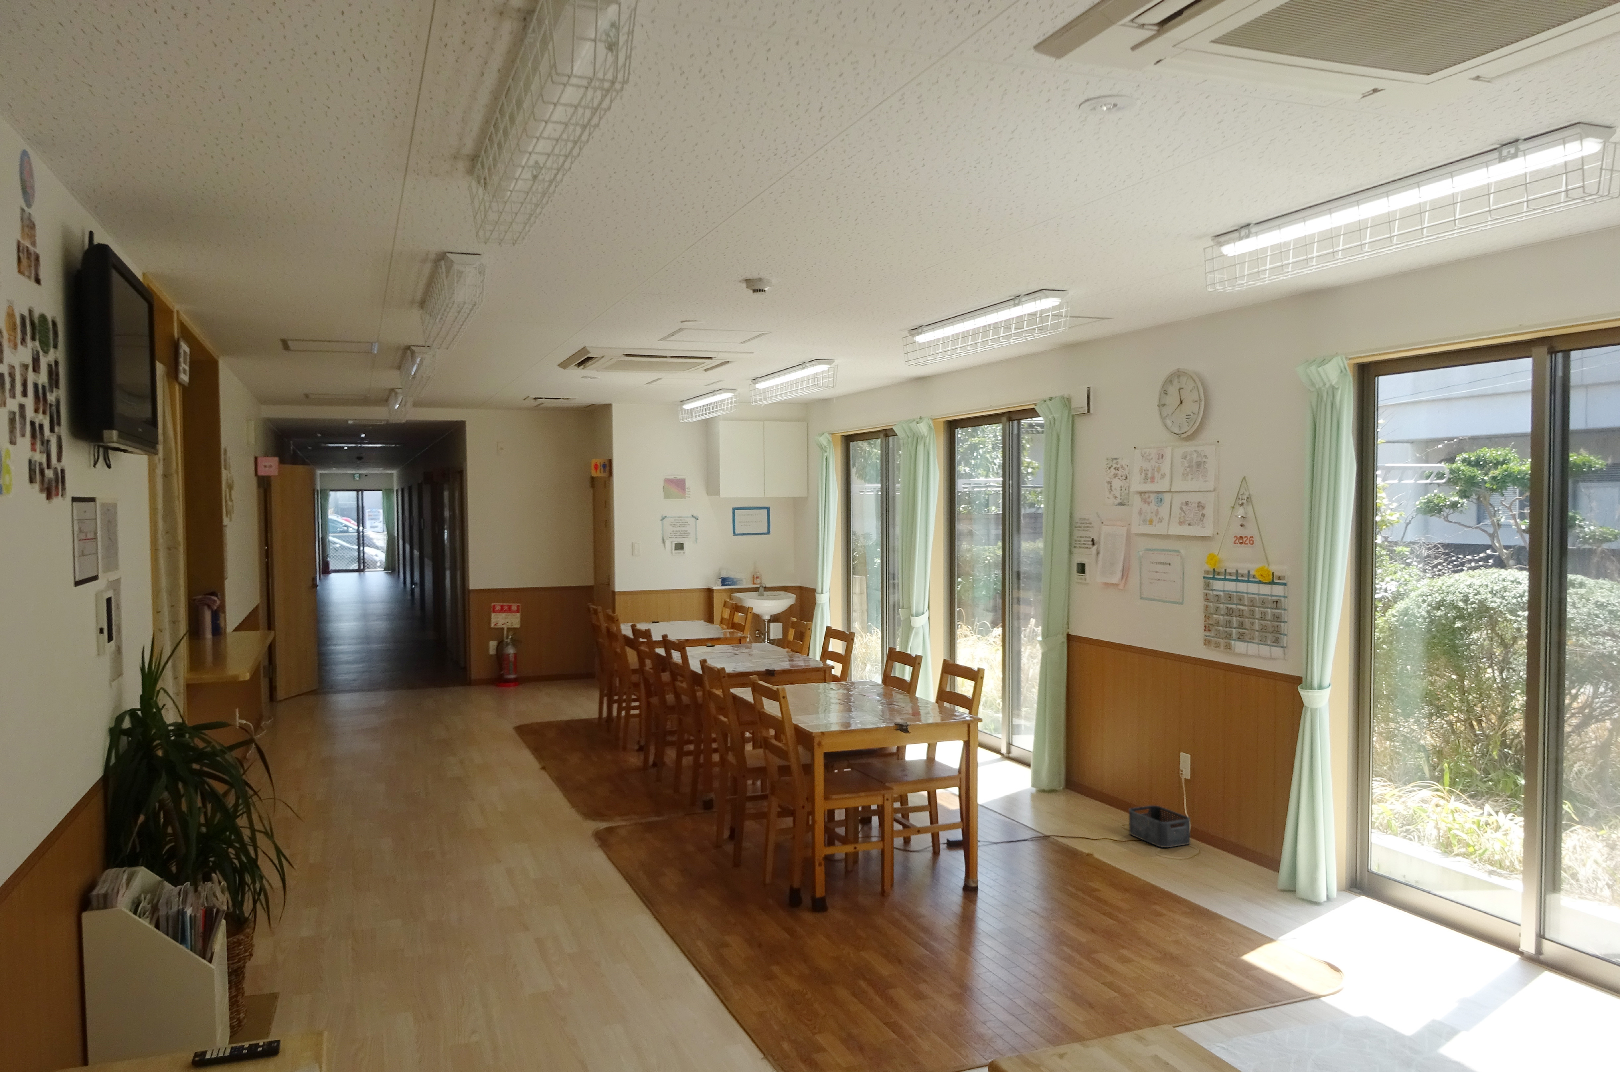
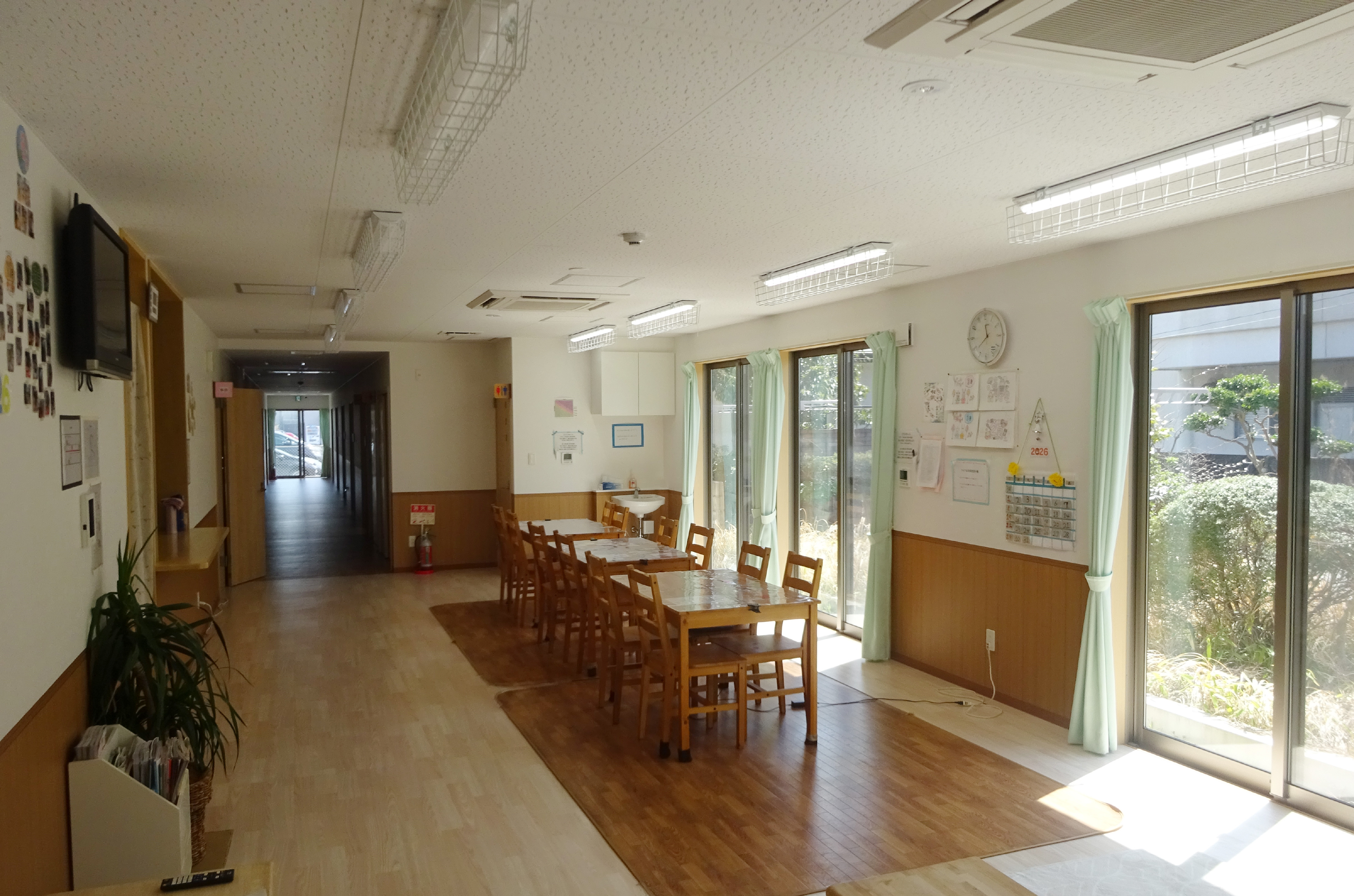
- storage bin (1159, 826)
